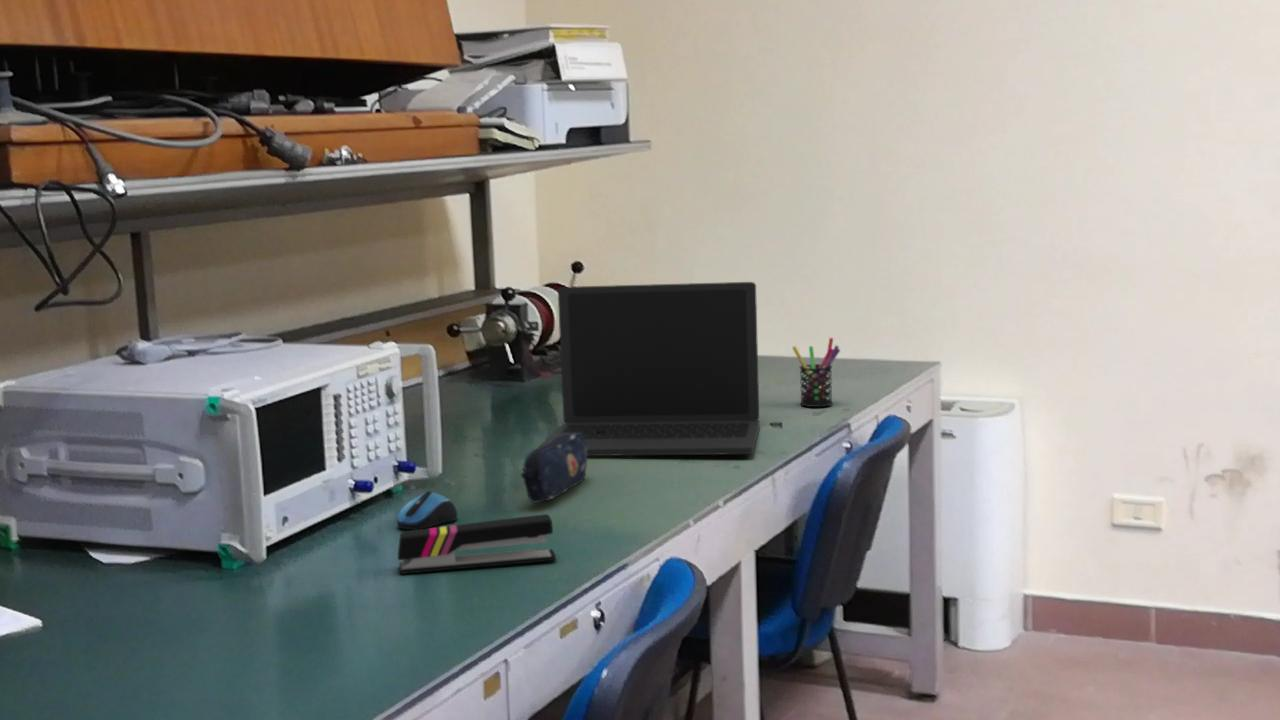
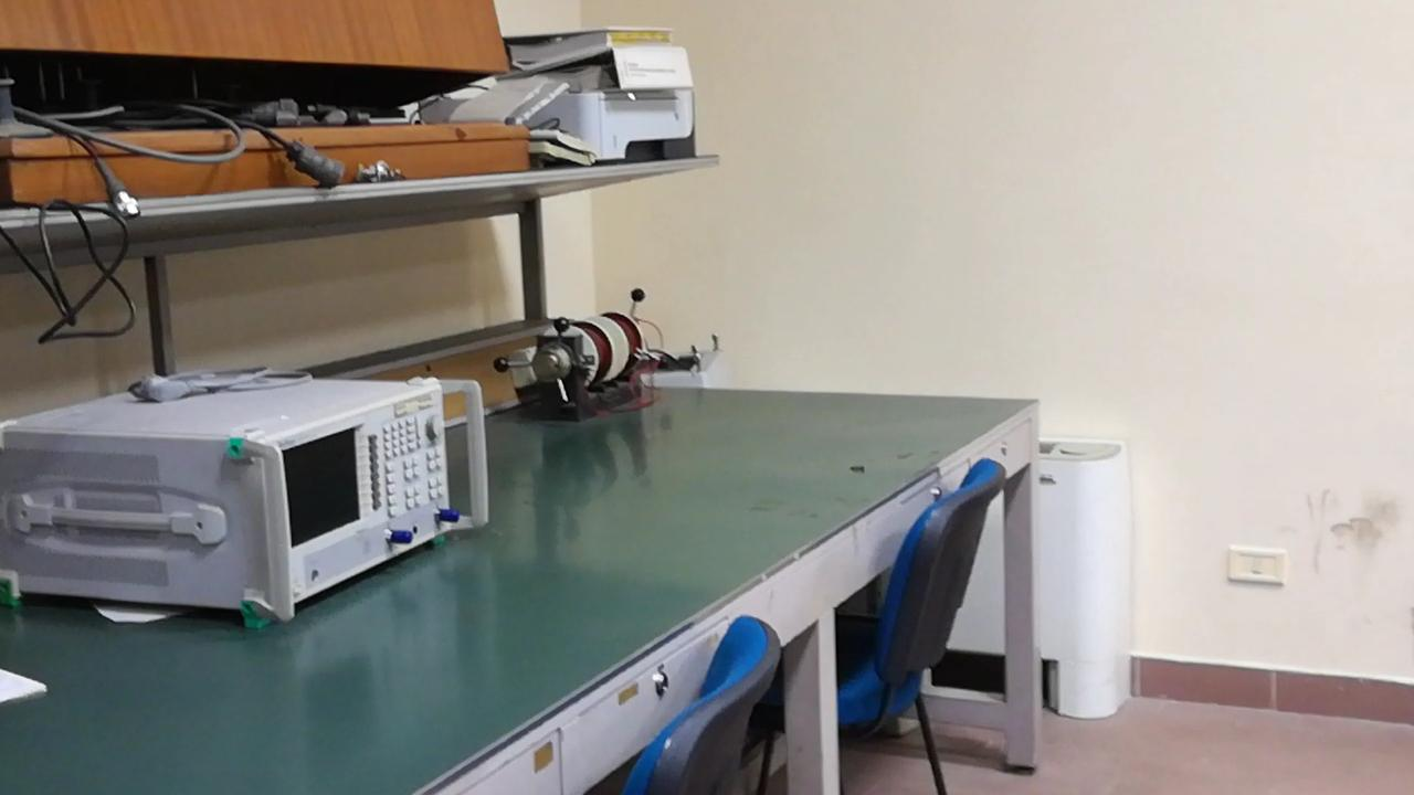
- stapler (476, 543)
- pen holder (816, 370)
- computer mouse (427, 507)
- pencil case (557, 466)
- laptop (649, 365)
